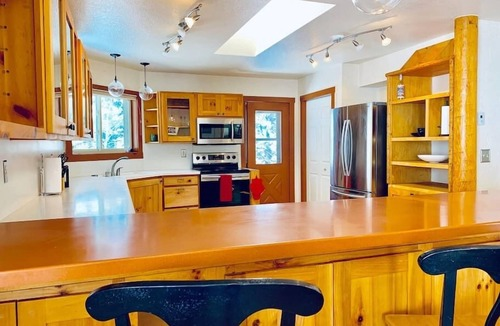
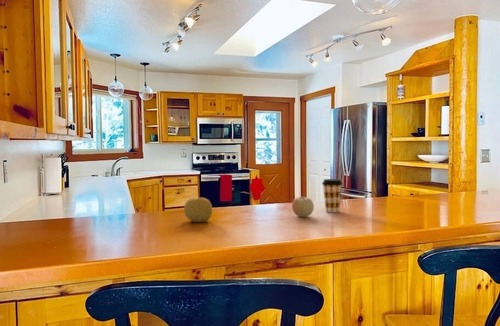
+ coffee cup (332, 195)
+ fruit (302, 205)
+ fruit (198, 209)
